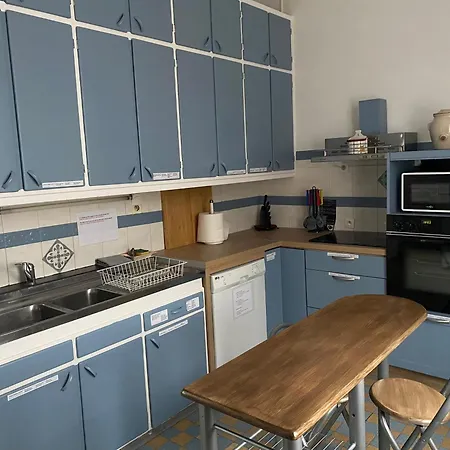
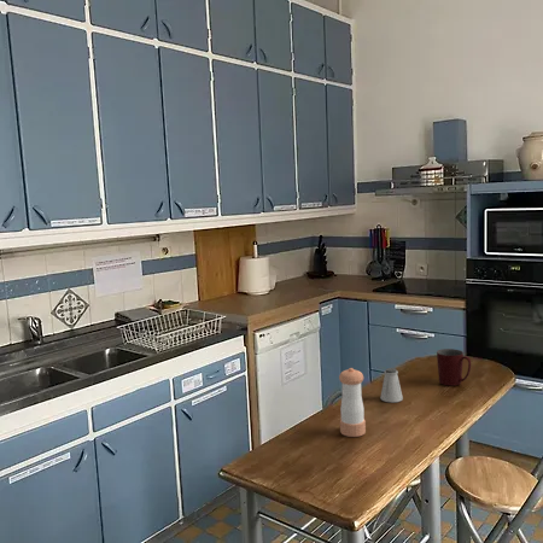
+ saltshaker (391, 384)
+ pepper shaker (351, 399)
+ mug (454, 368)
